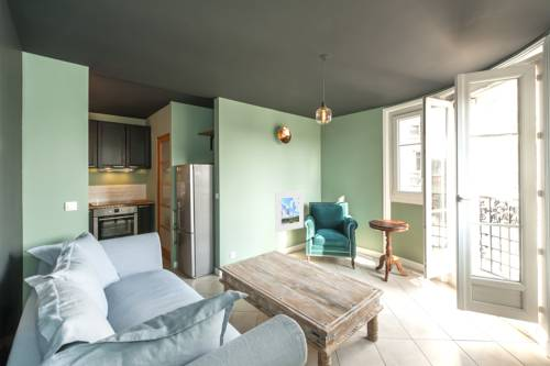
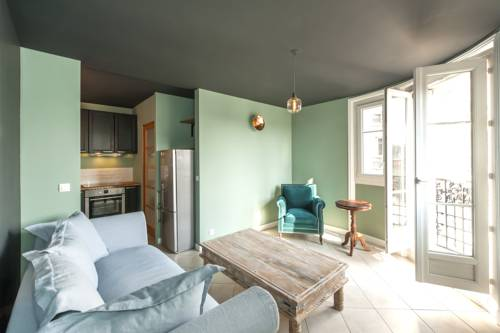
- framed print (289, 210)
